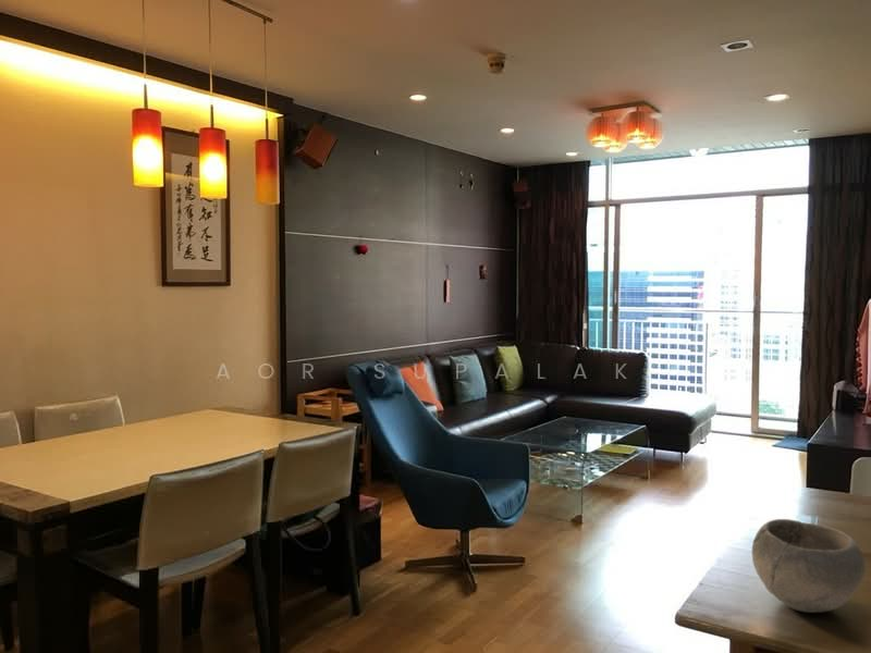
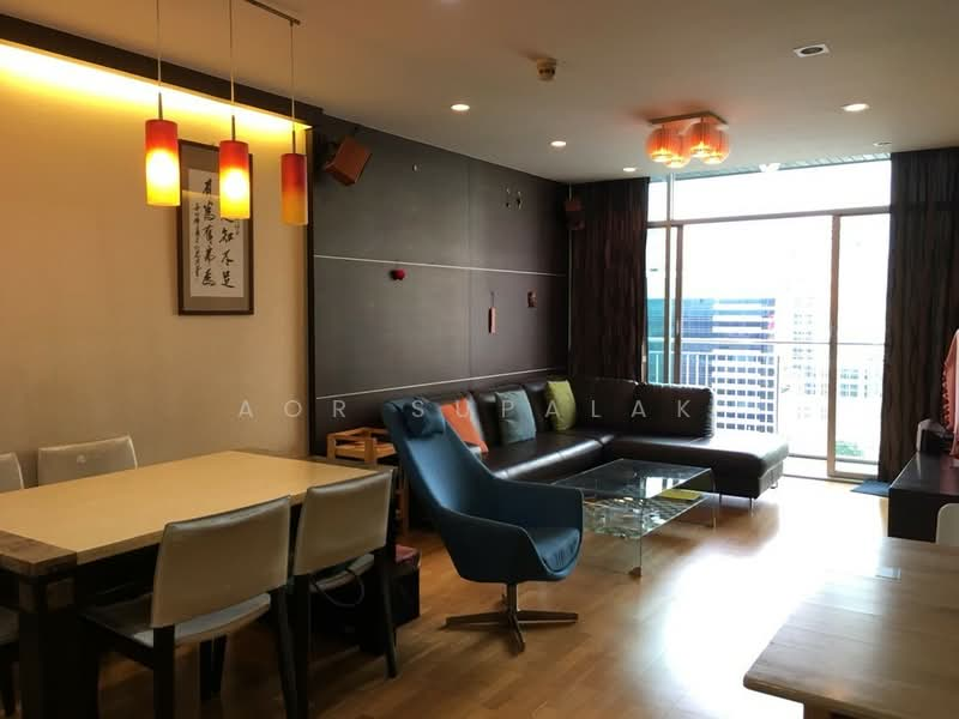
- bowl (806, 567)
